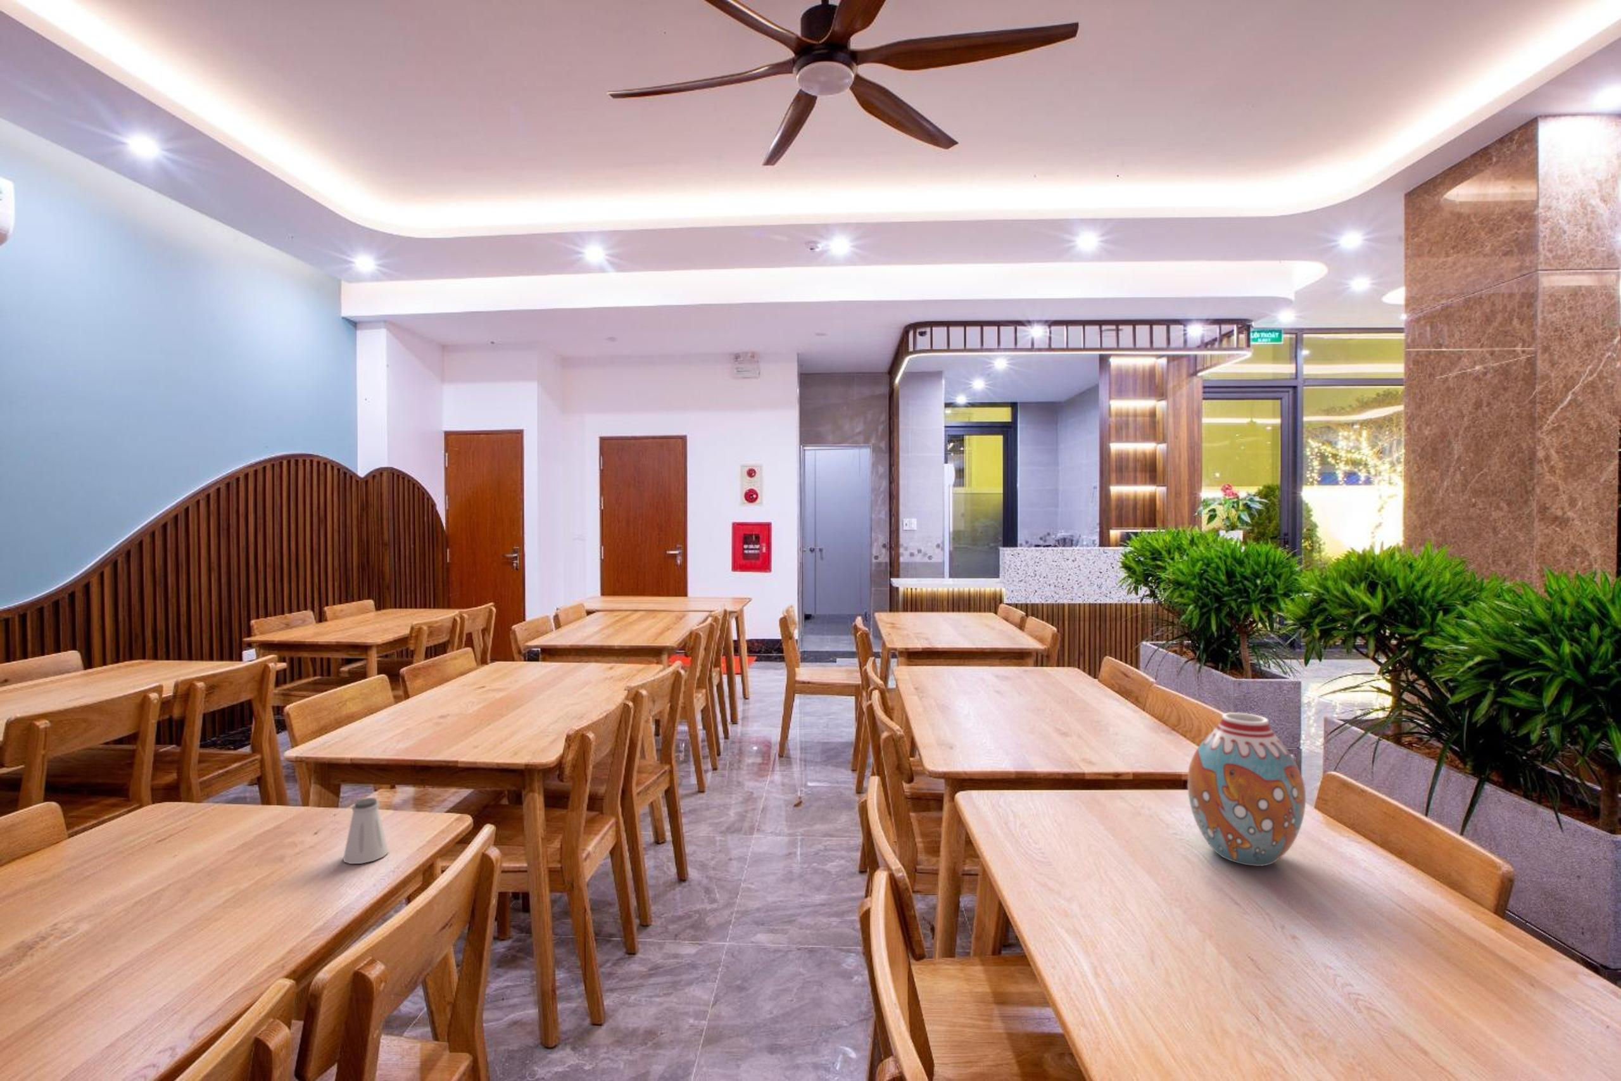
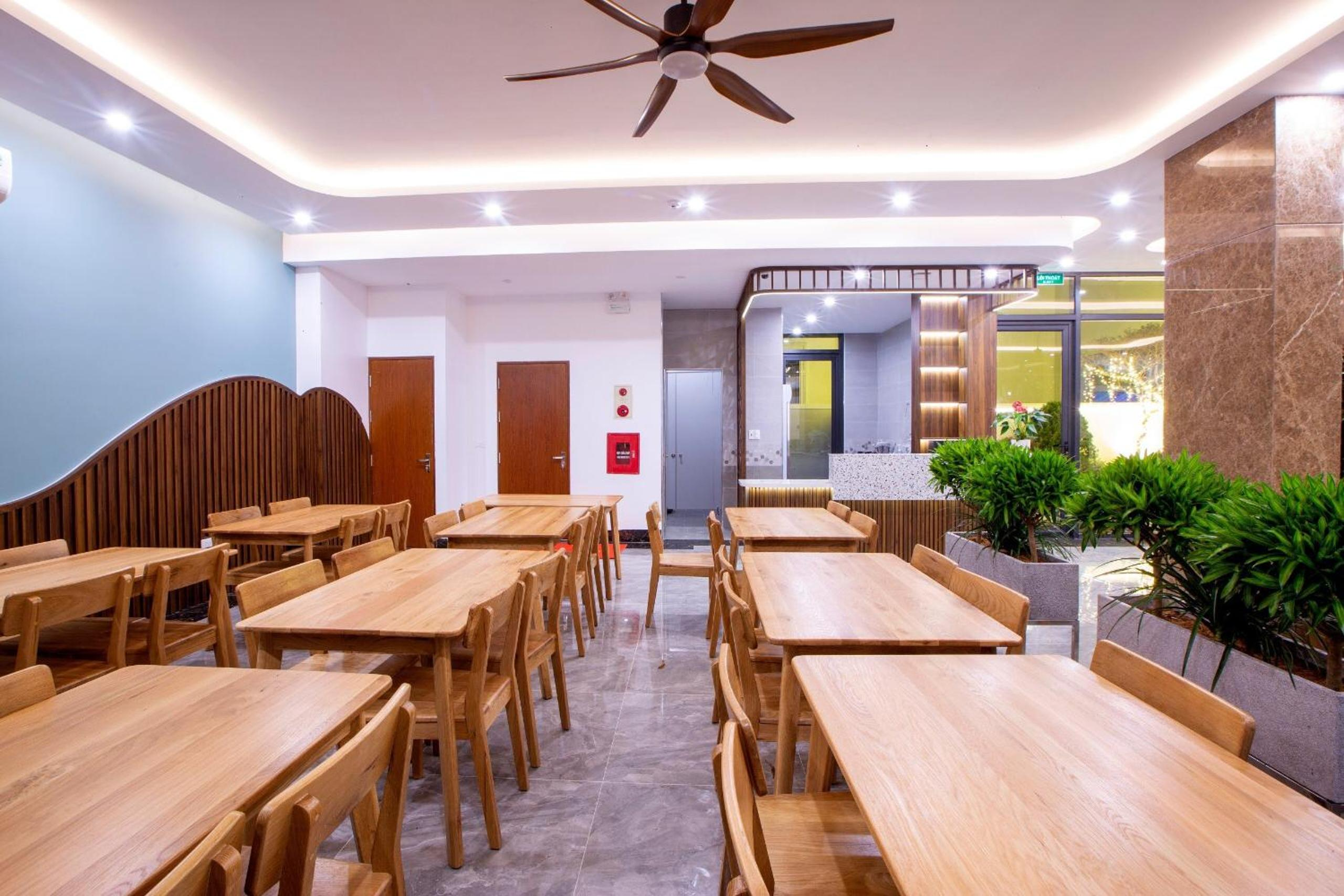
- saltshaker (365, 828)
- vase (1245, 785)
